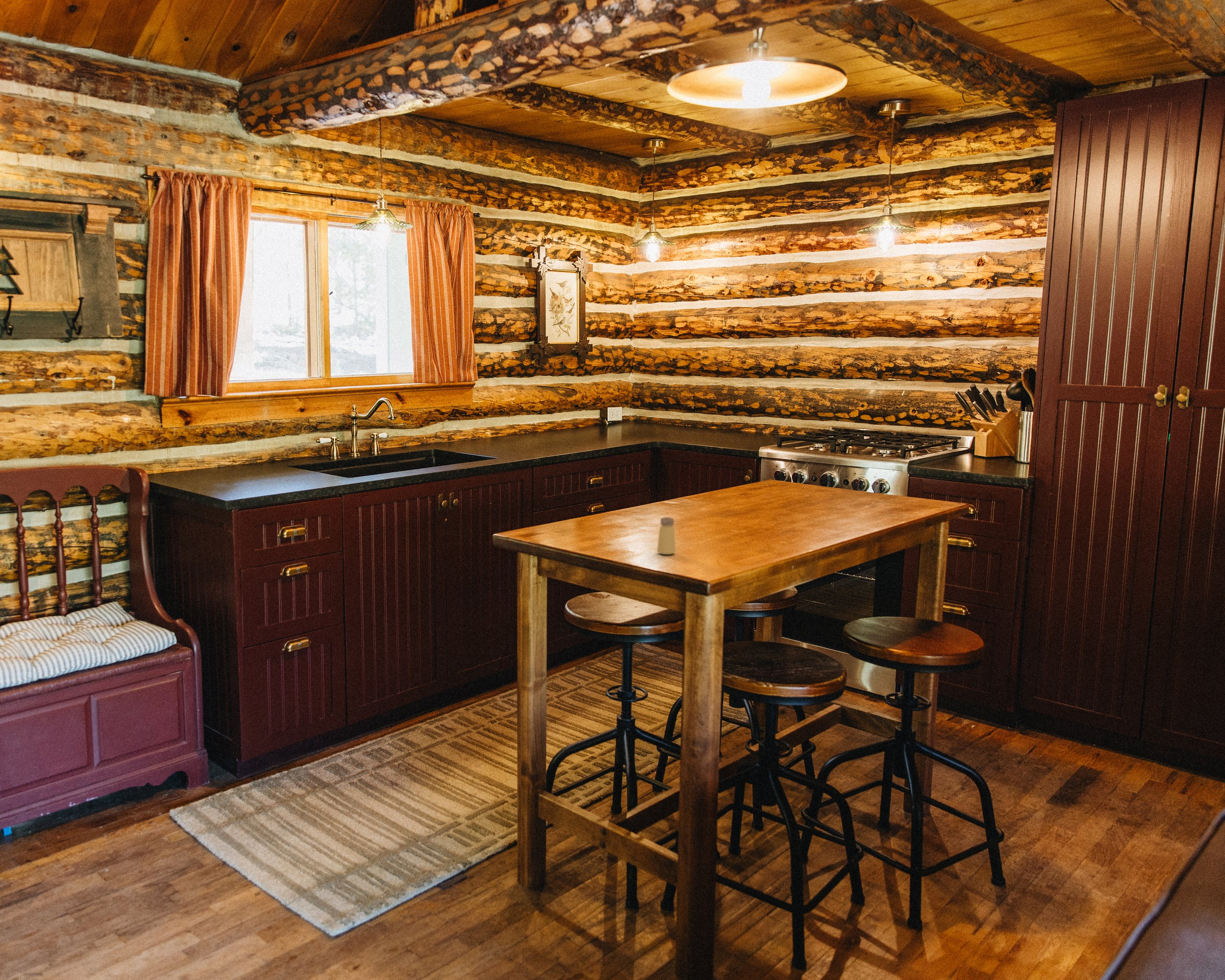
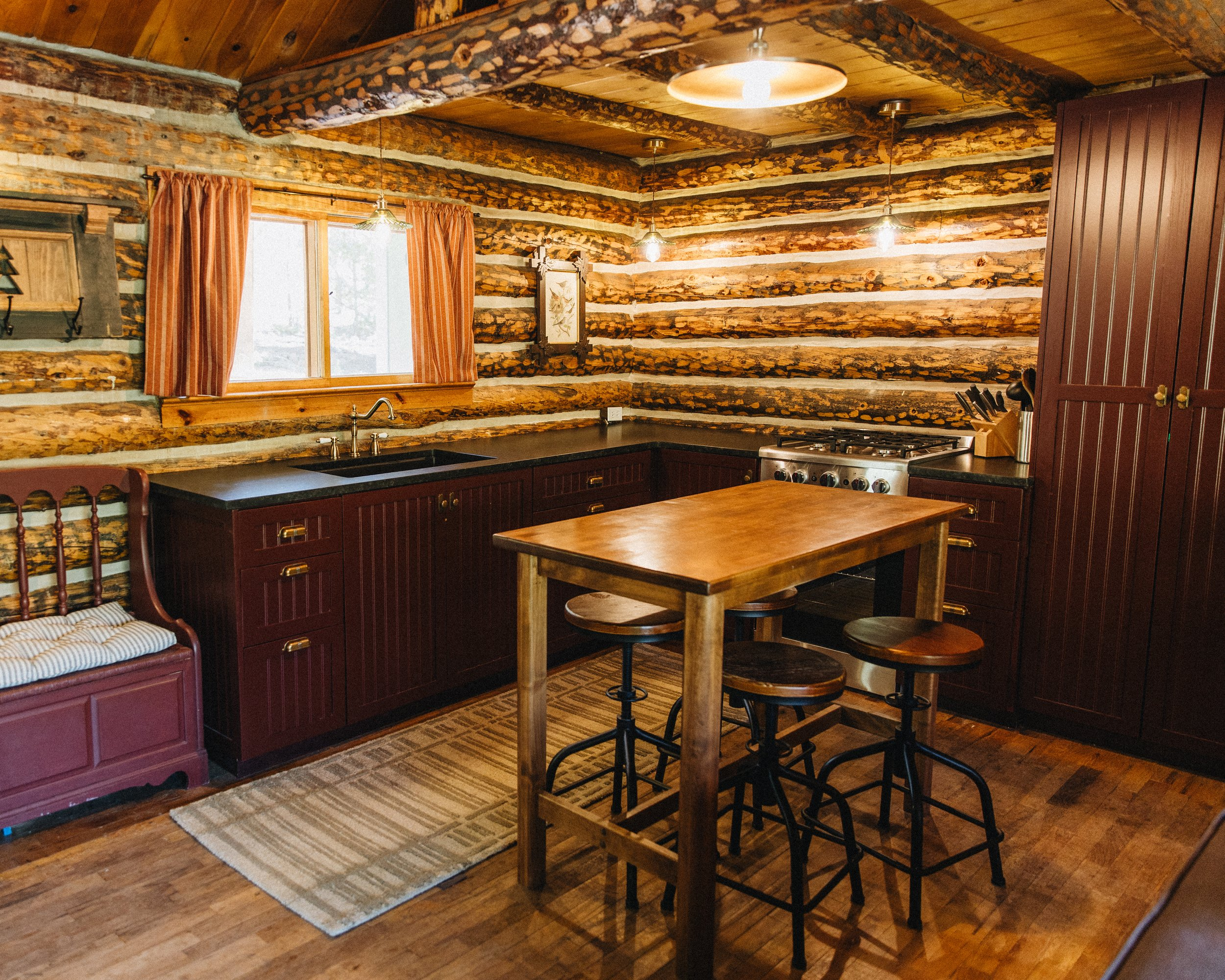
- saltshaker (666, 535)
